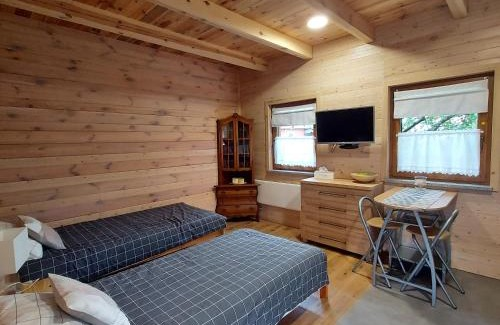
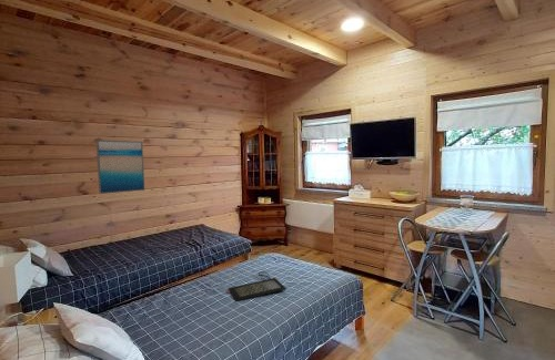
+ clutch bag (259, 287)
+ wall art (121, 166)
